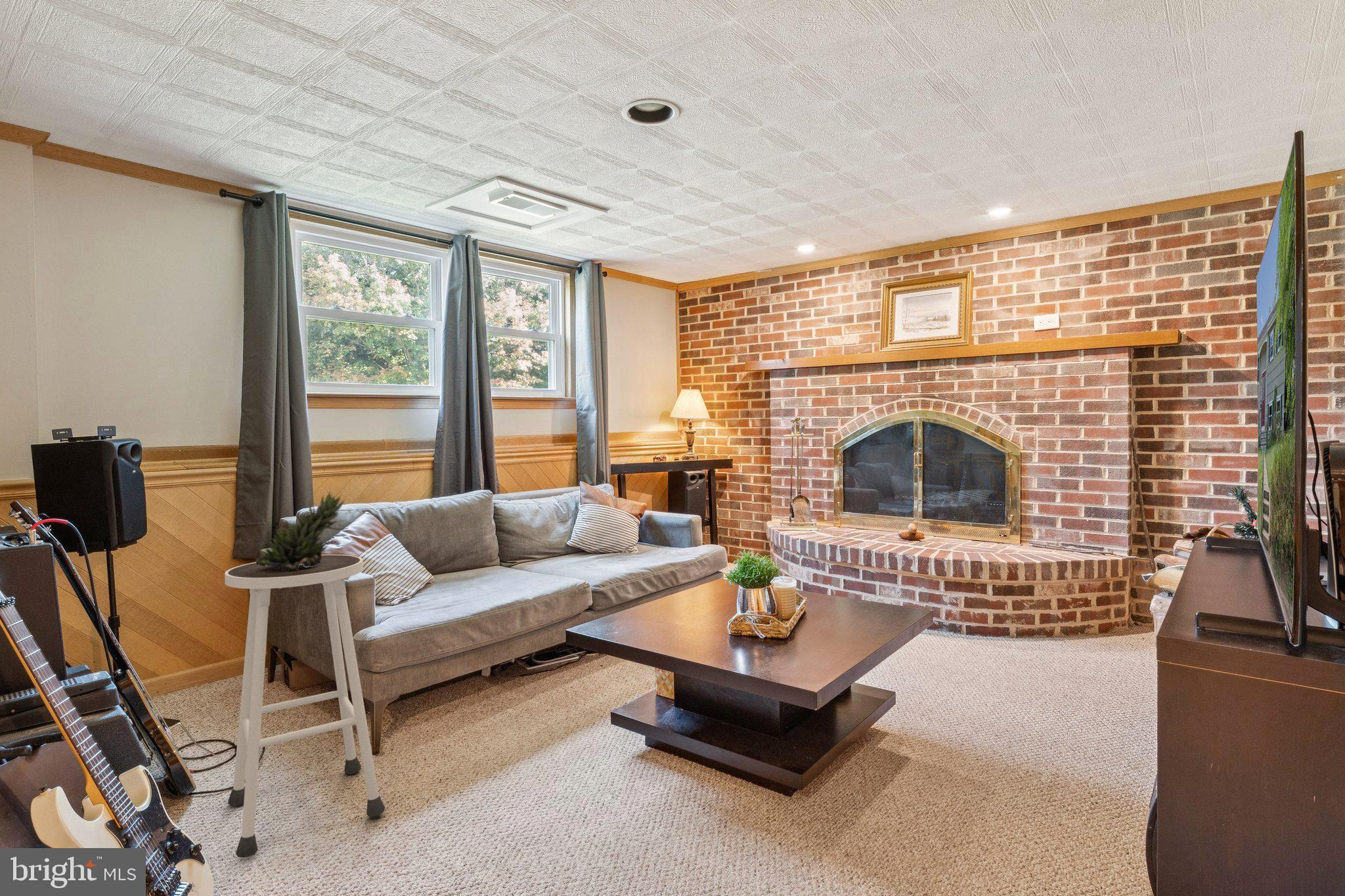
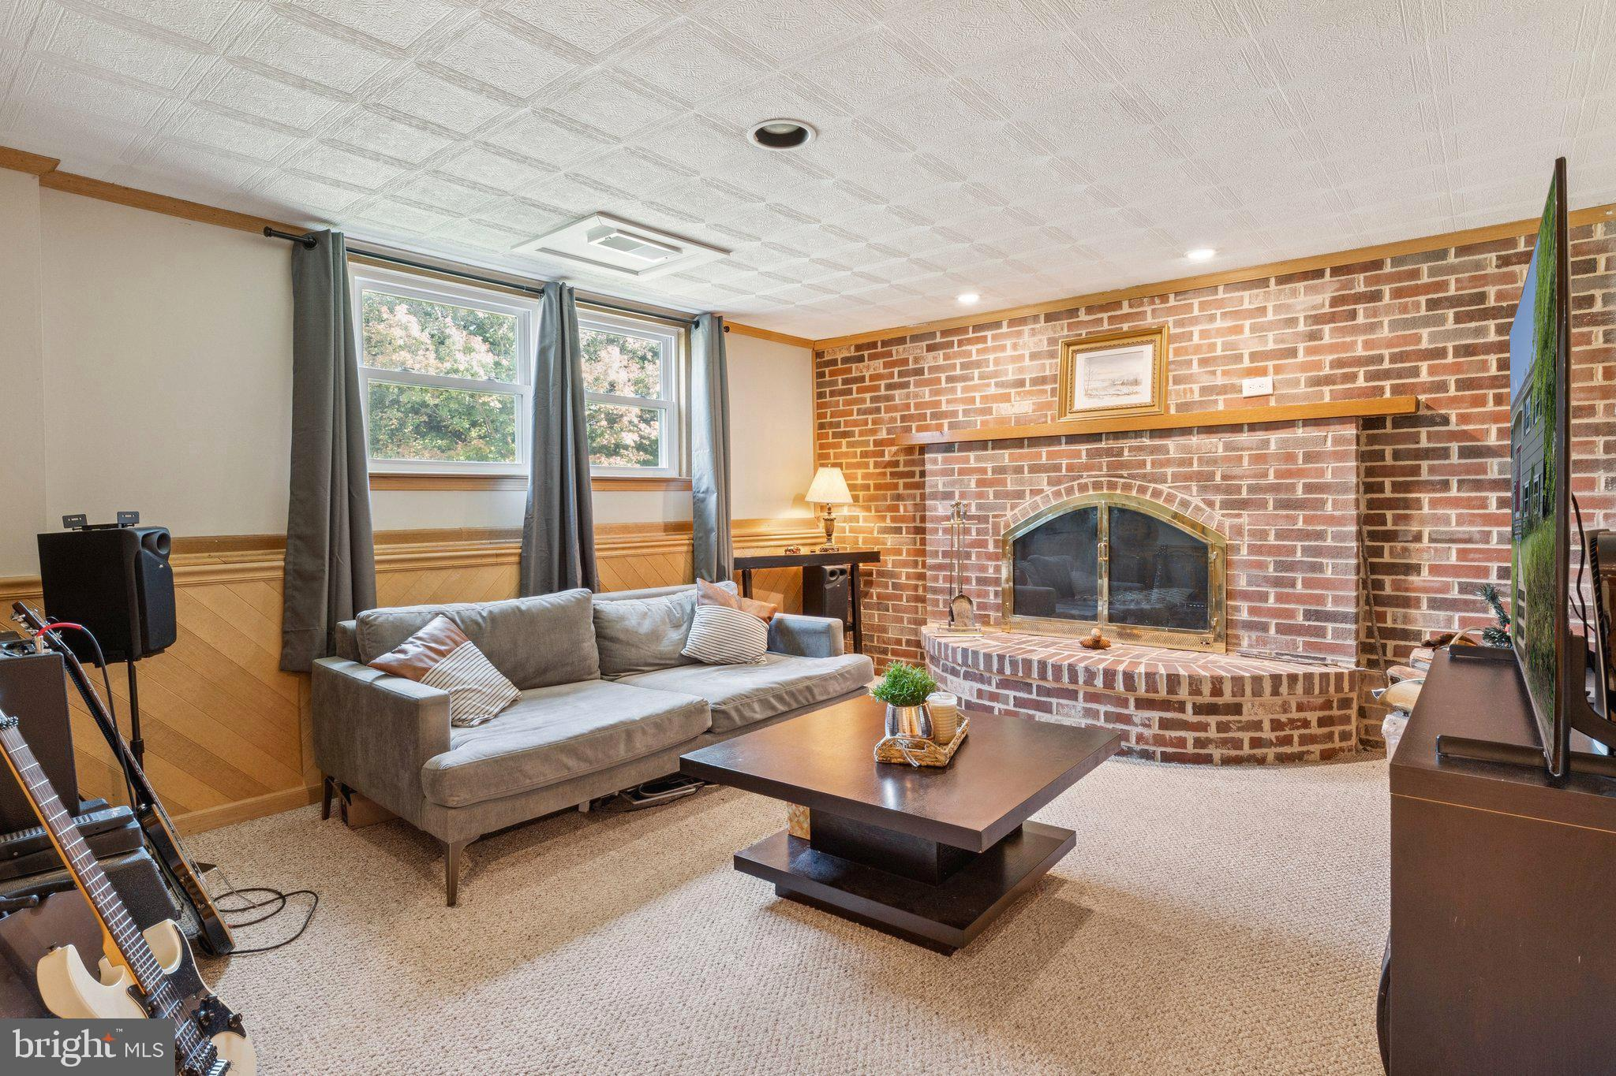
- stool (304, 697)
- succulent plant (301, 528)
